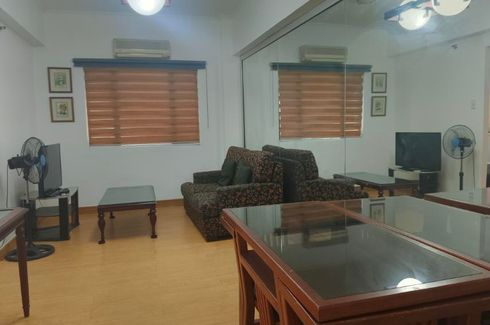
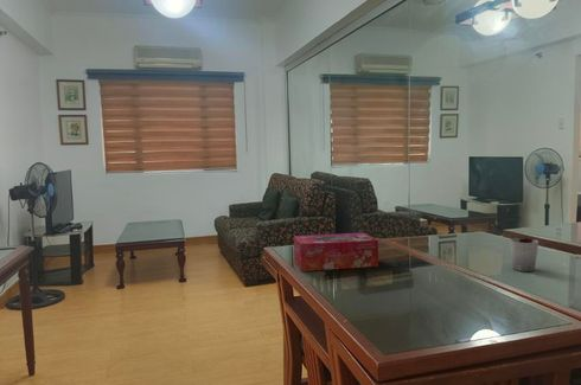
+ tissue box (334, 250)
+ cup (521, 254)
